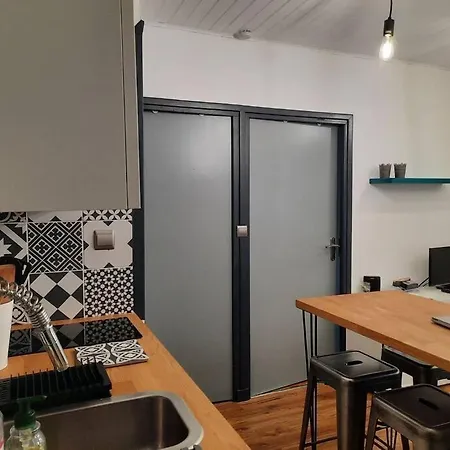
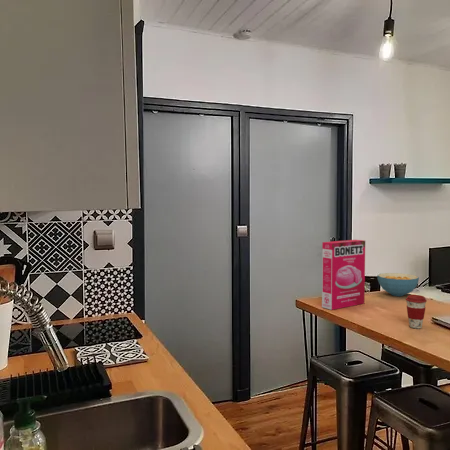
+ coffee cup (415, 311)
+ cereal box (343, 273)
+ cereal bowl (397, 285)
